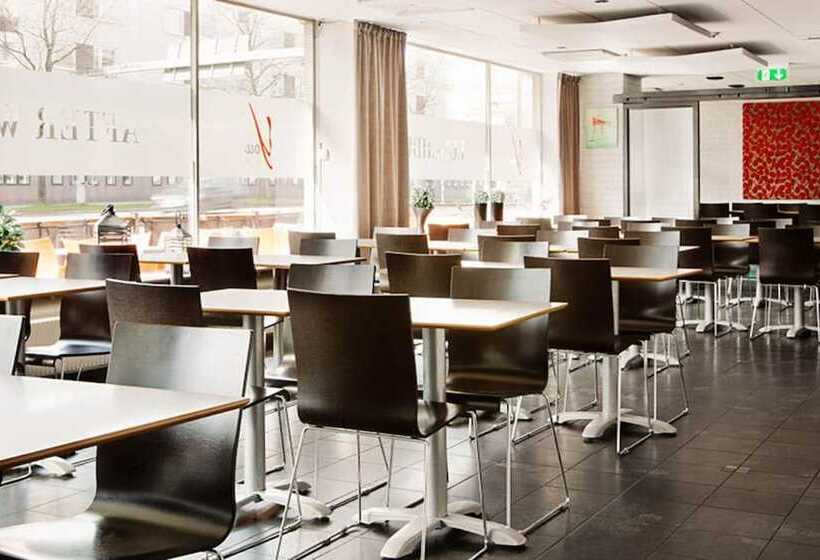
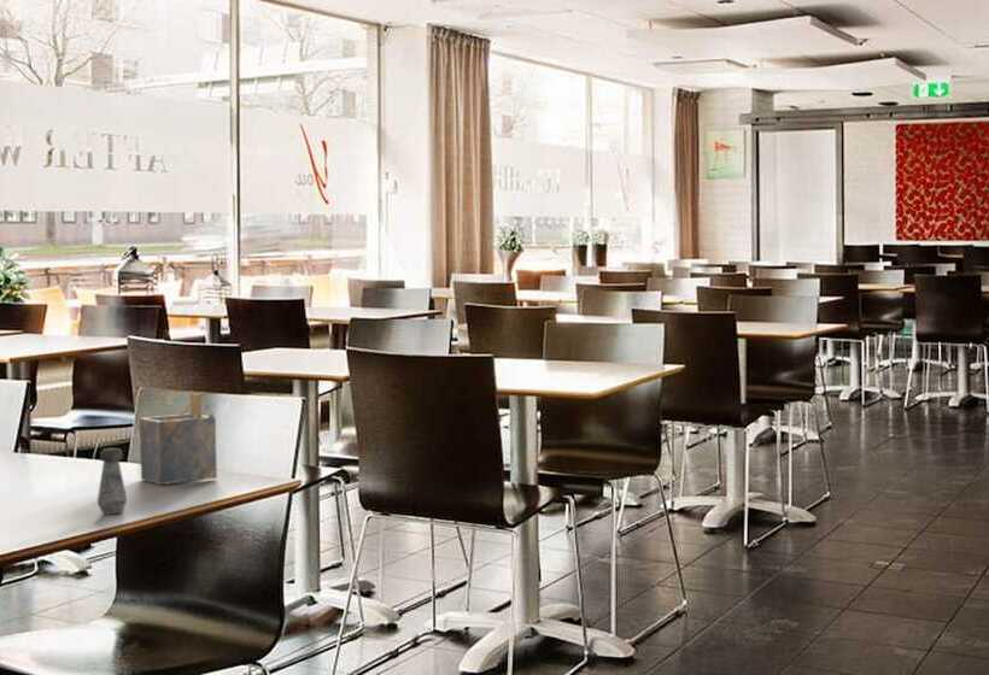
+ salt shaker (111, 480)
+ napkin holder (177, 436)
